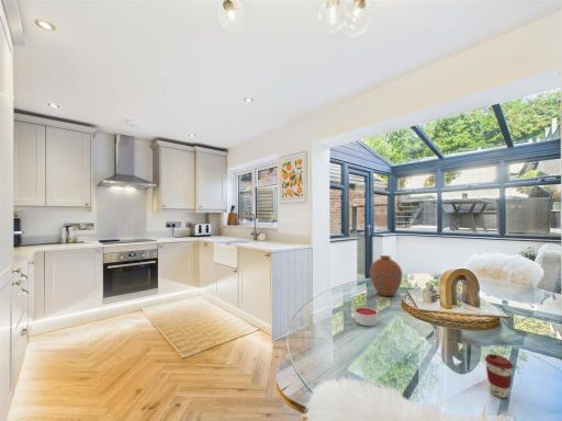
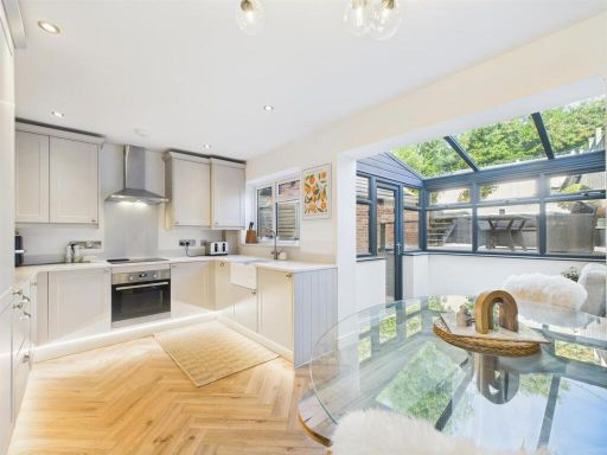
- coffee cup (498, 375)
- vase (385, 275)
- candle (366, 316)
